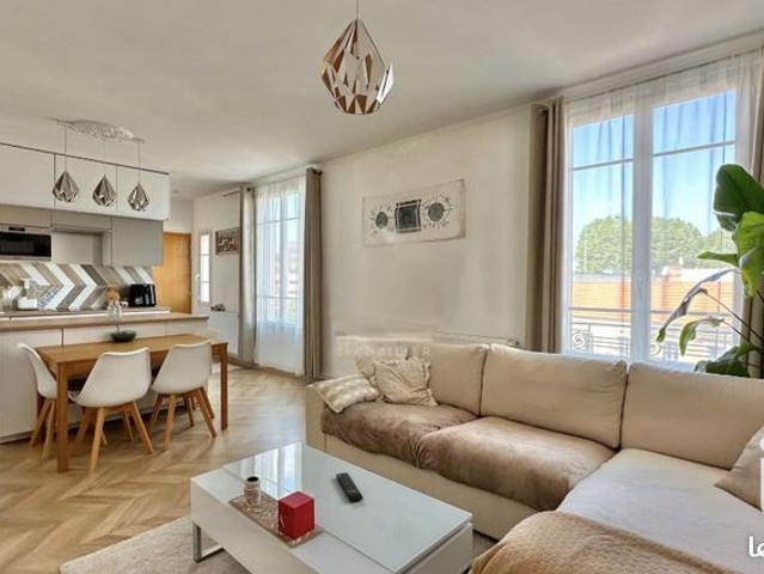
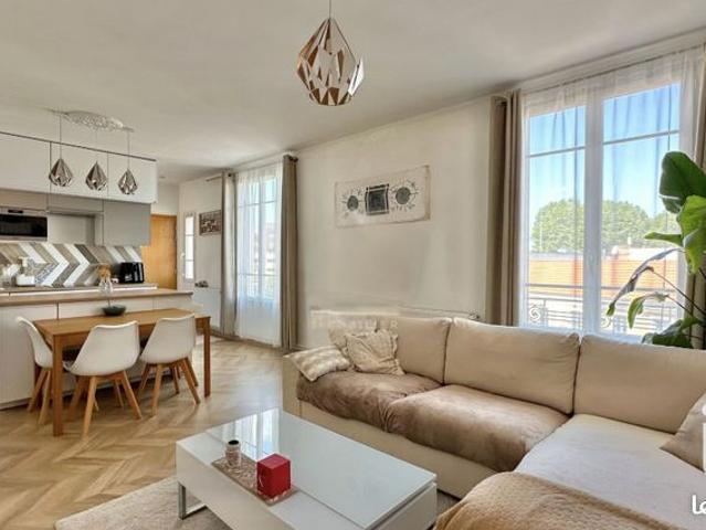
- remote control (348, 486)
